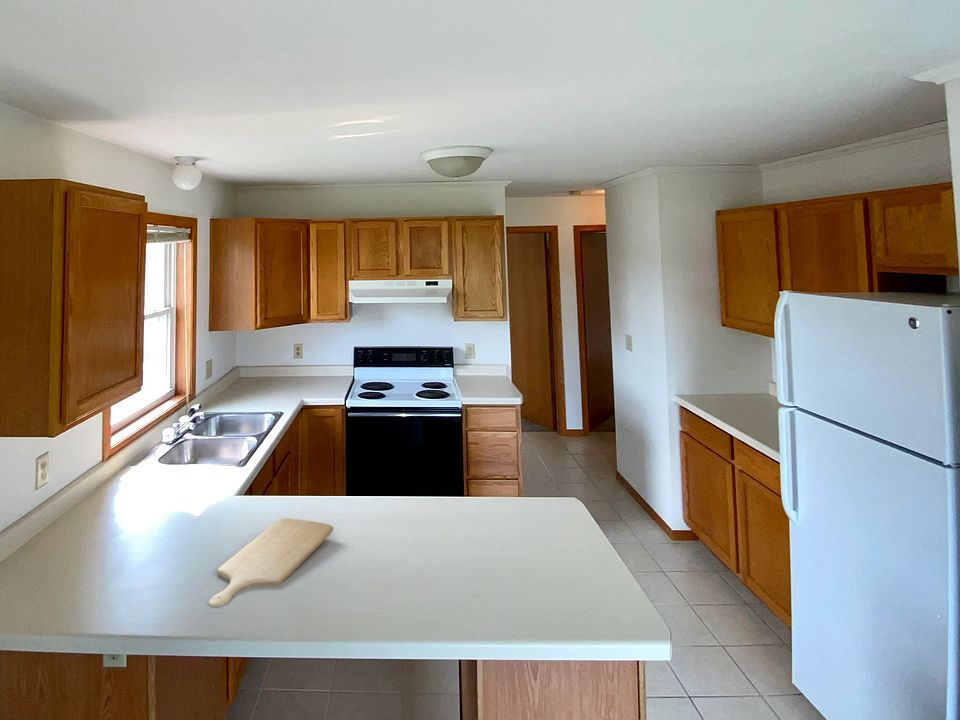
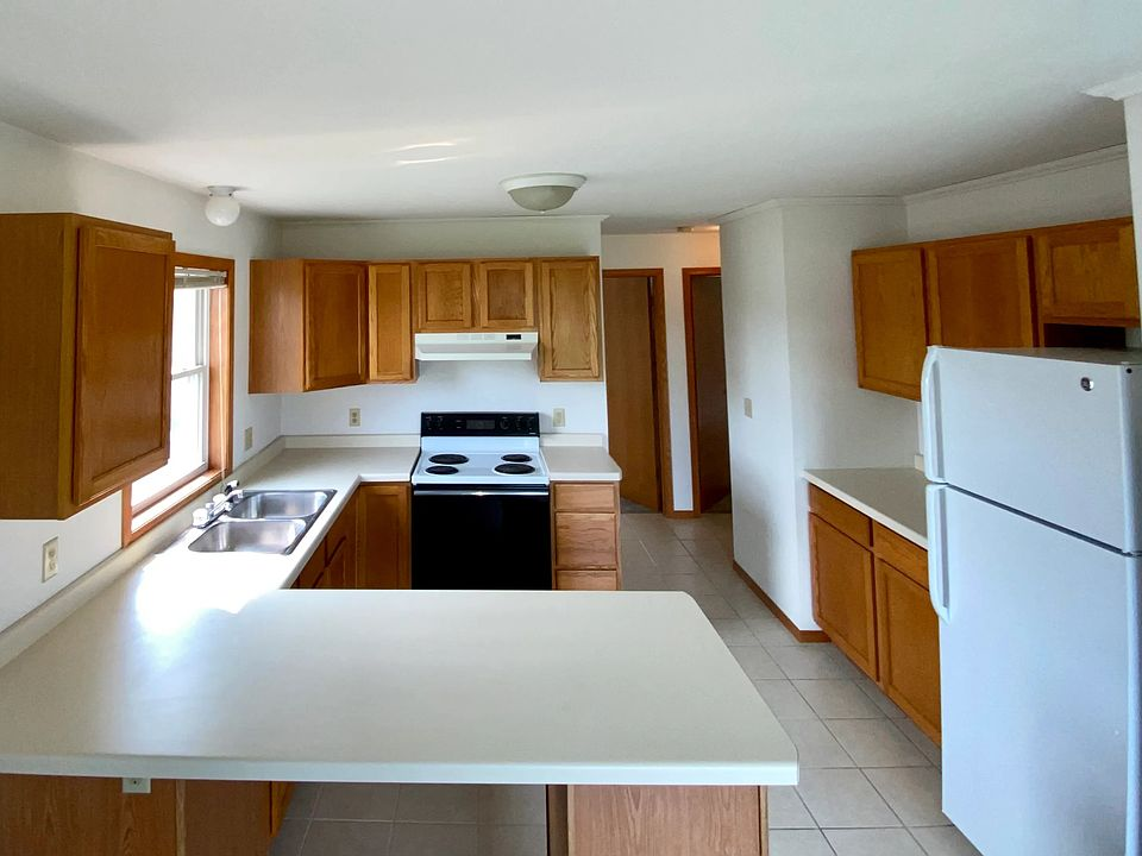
- chopping board (265, 560)
